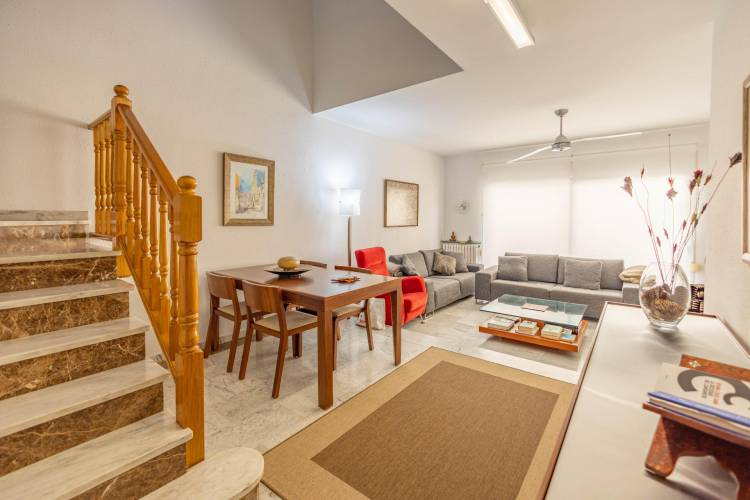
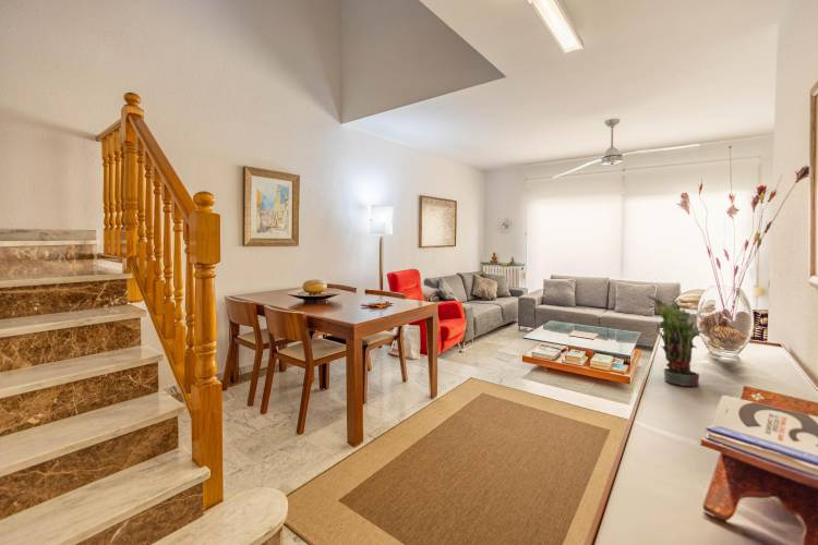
+ potted plant (674, 338)
